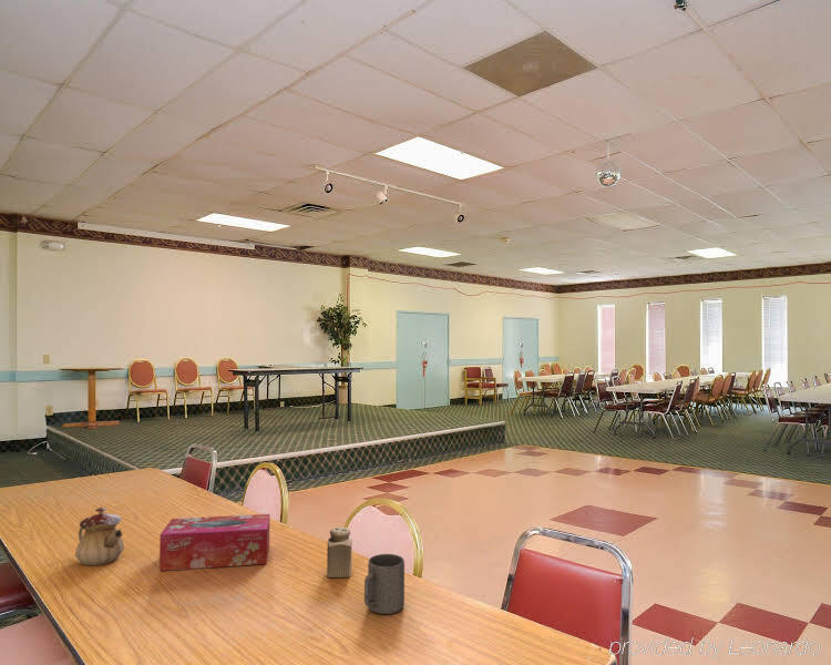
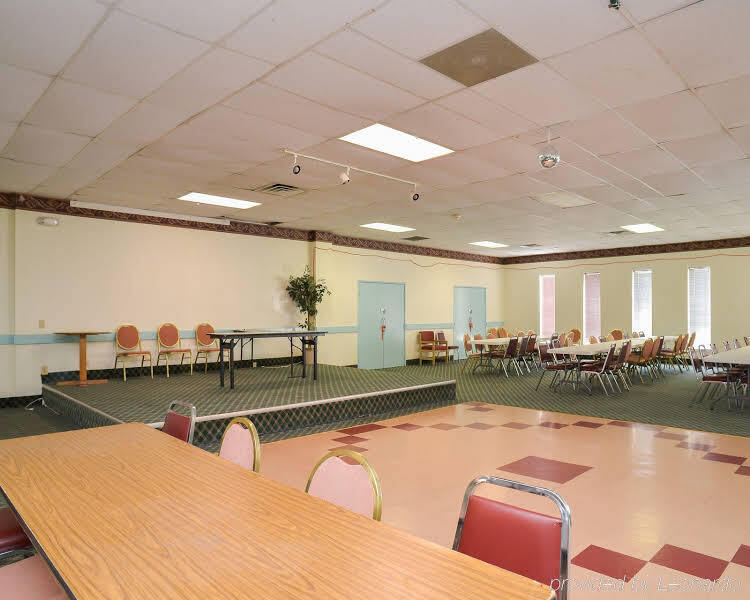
- mug (381, 585)
- salt shaker (339, 551)
- teapot (99, 532)
- tissue box (217, 540)
